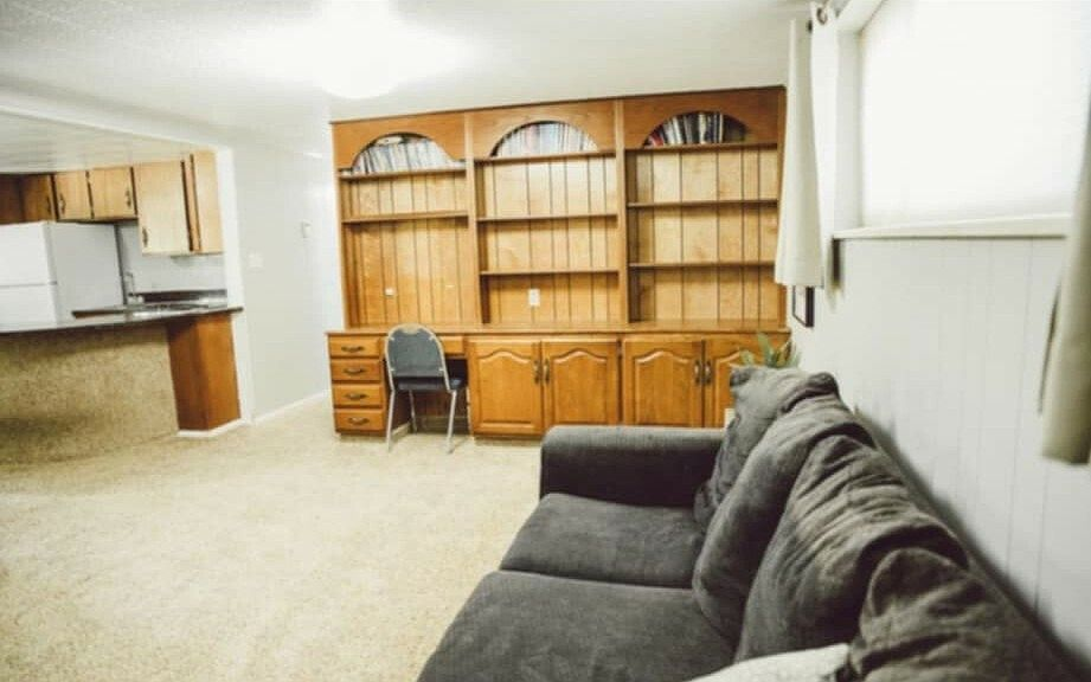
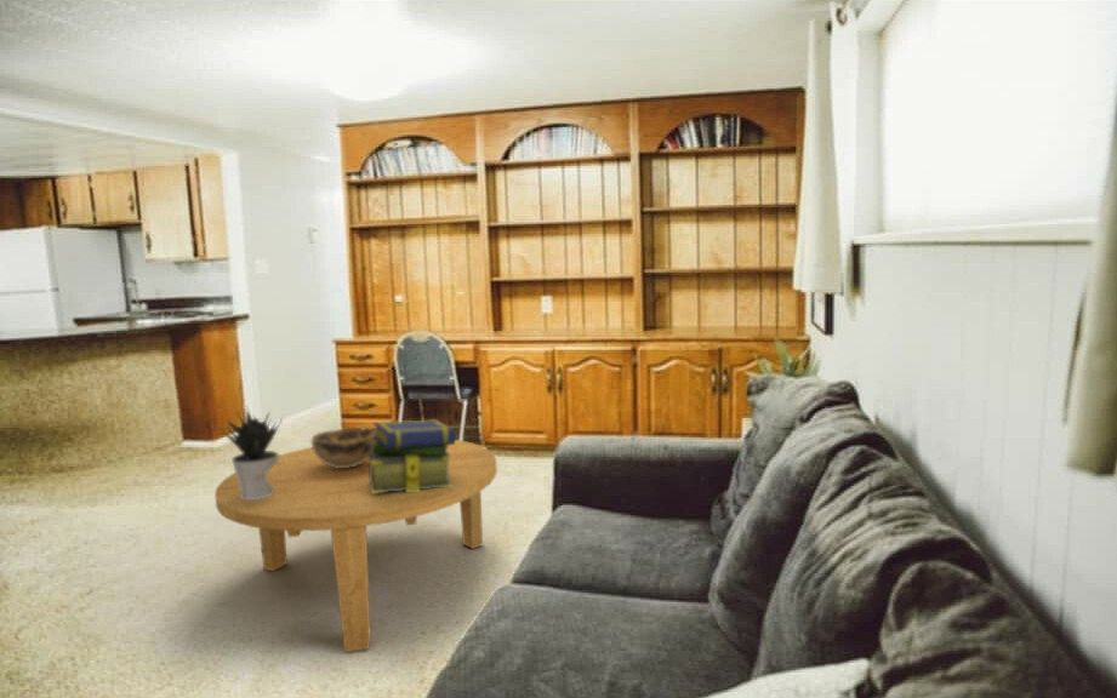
+ stack of books (411, 451)
+ potted plant (253, 450)
+ decorative bowl (346, 448)
+ coffee table (367, 525)
